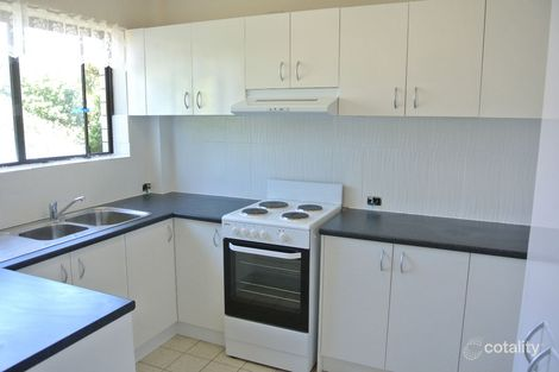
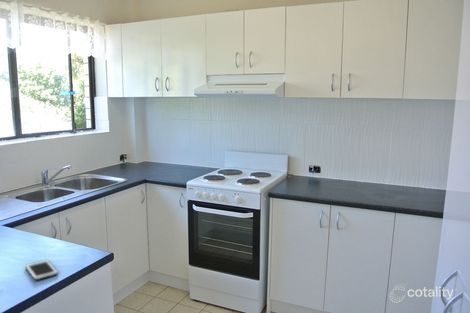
+ cell phone (41, 269)
